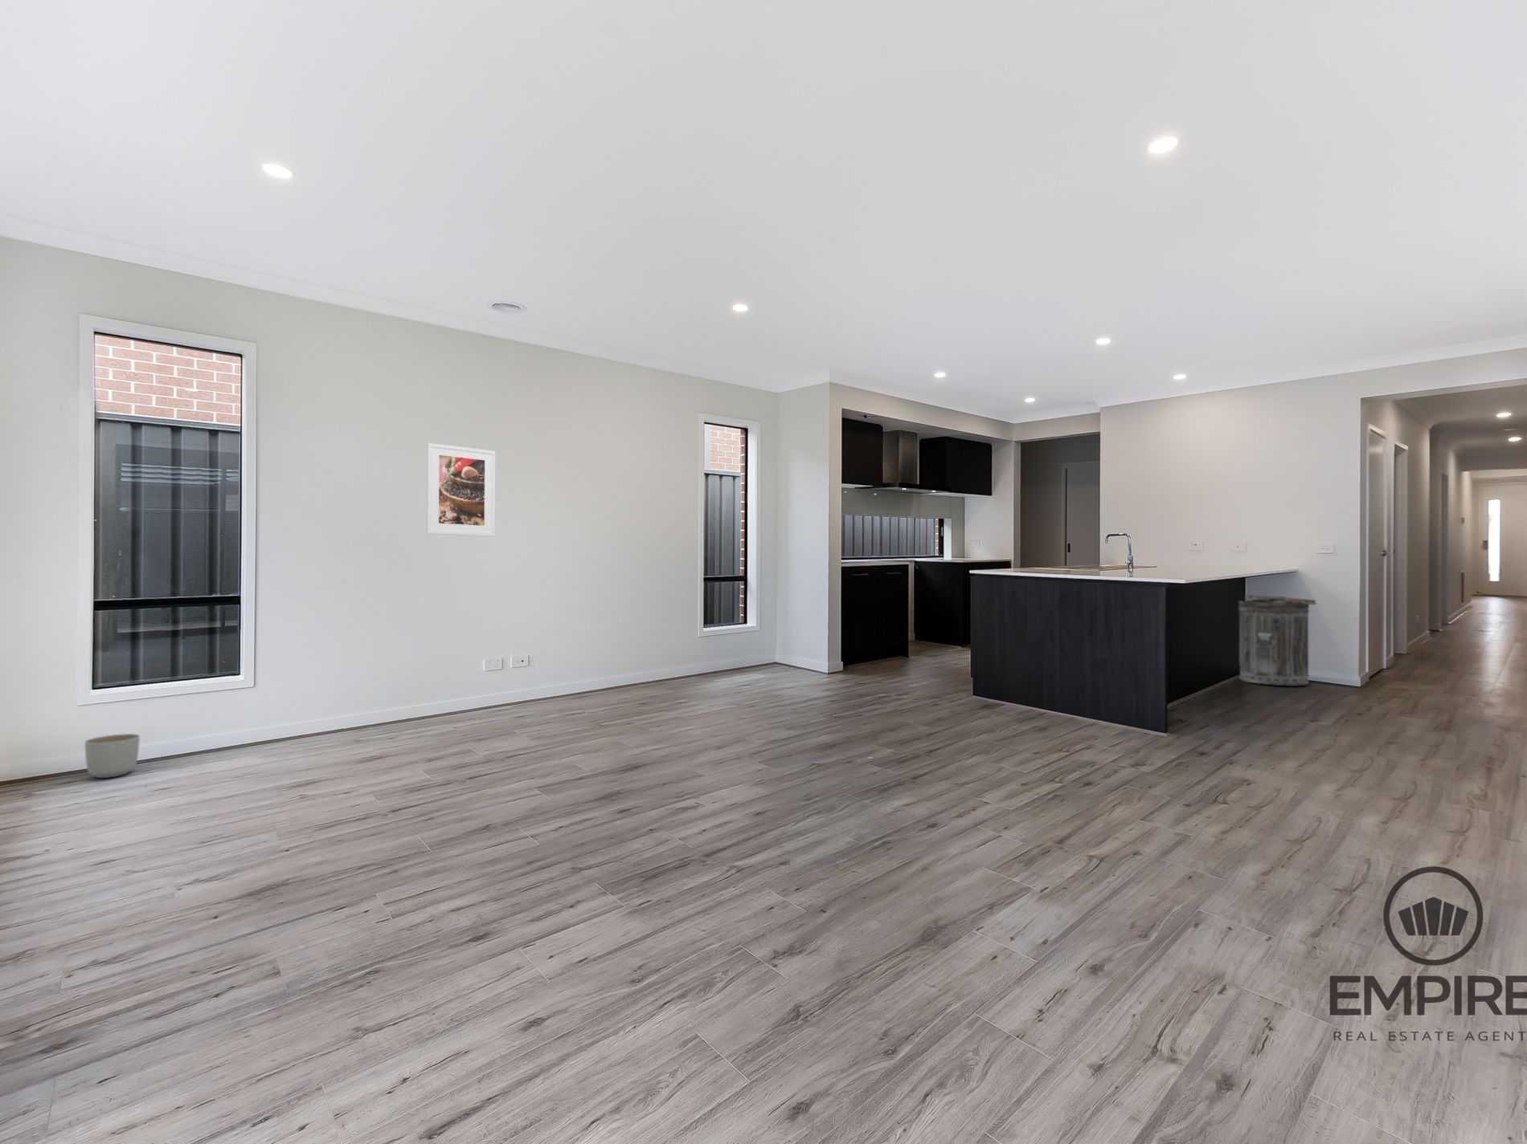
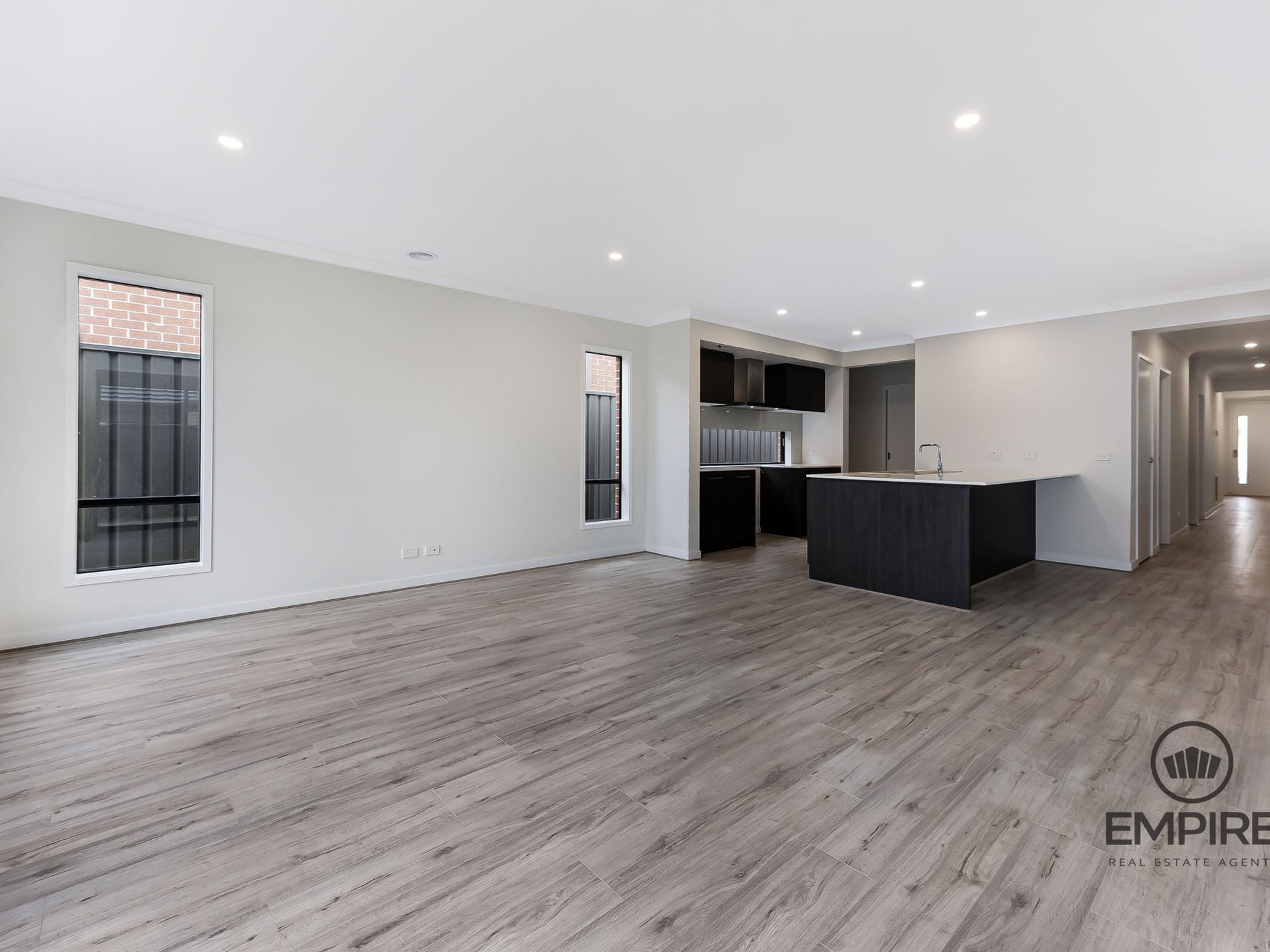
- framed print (462, 490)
- planter (112, 756)
- trash can lid (1276, 638)
